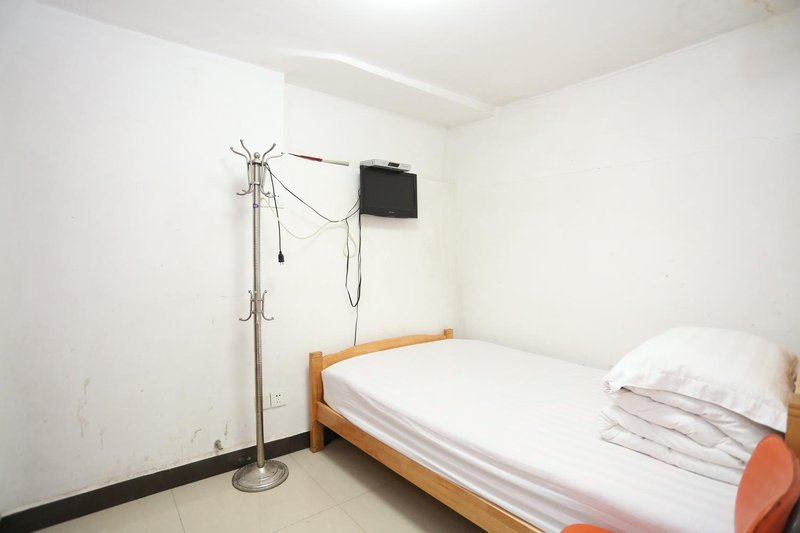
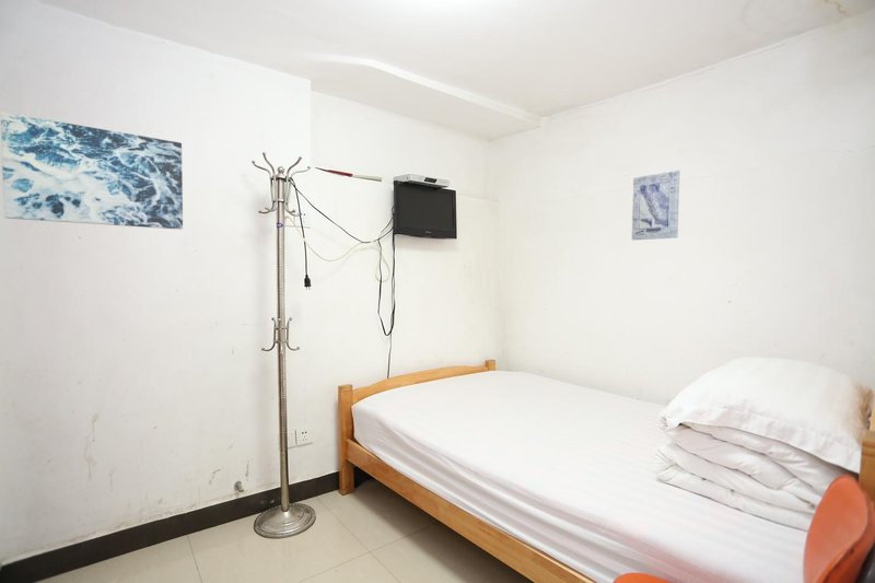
+ wall art (654, 207)
+ wall art (101, 177)
